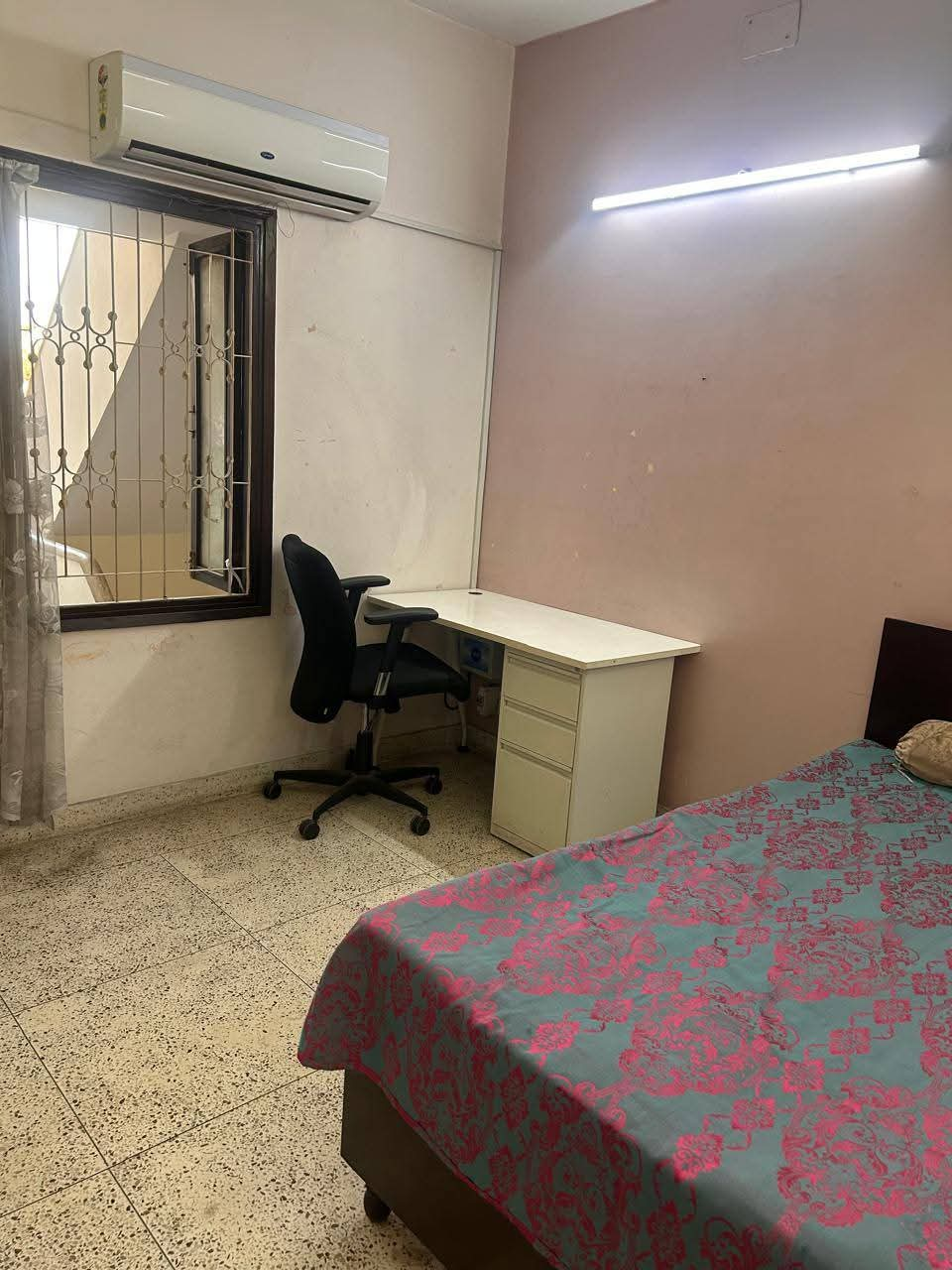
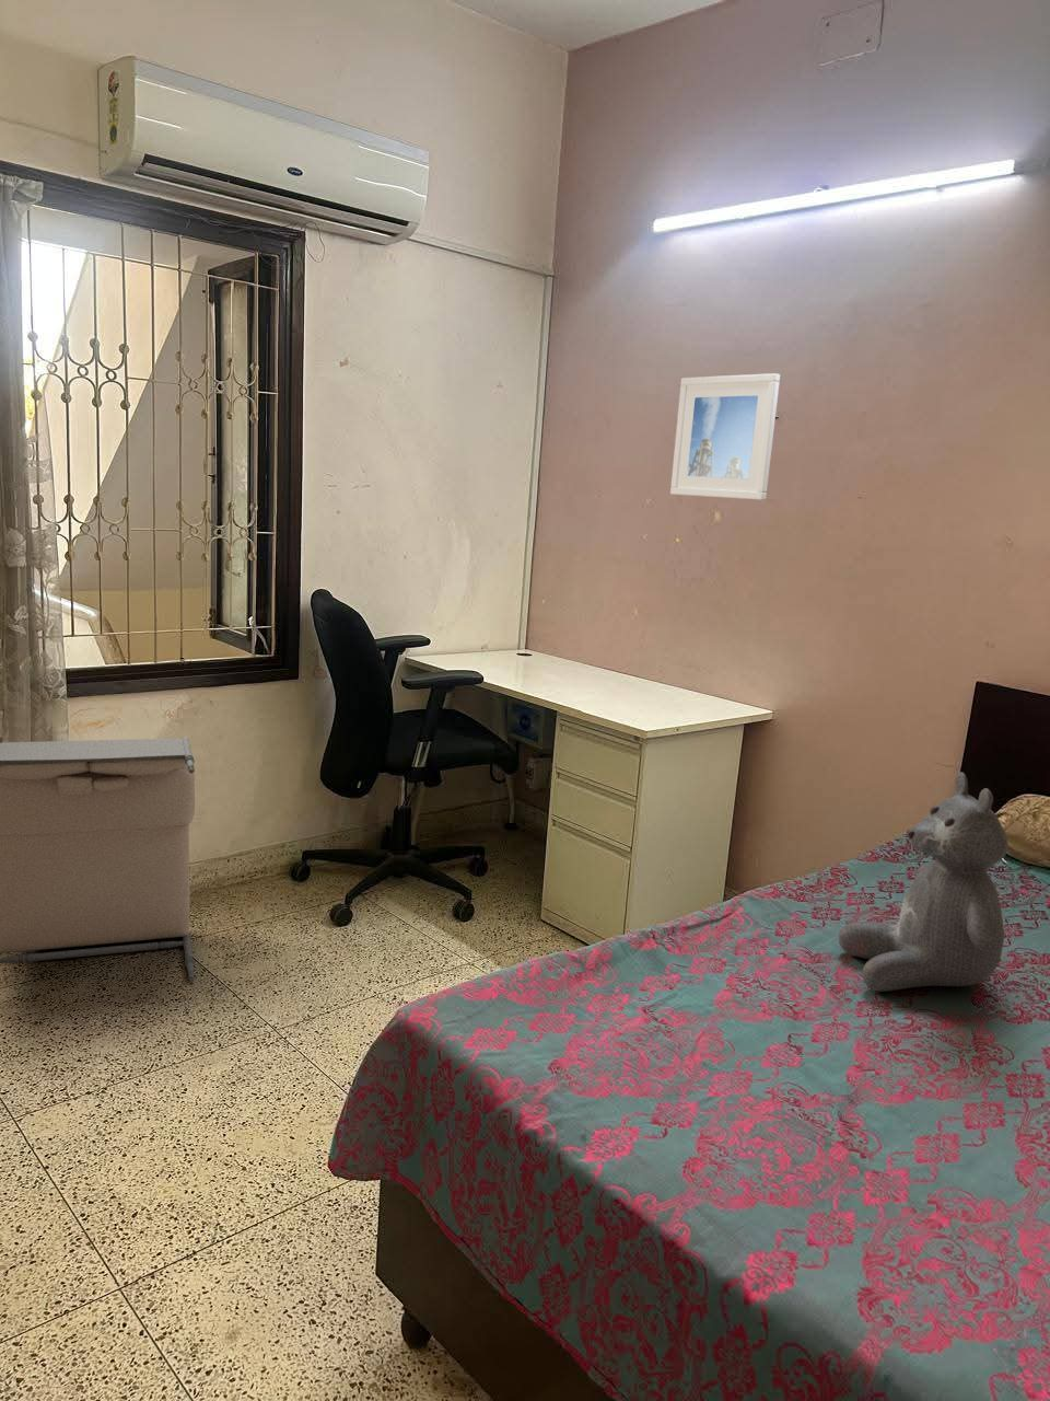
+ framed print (721, 437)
+ laundry hamper (92, 862)
+ teddy bear (930, 878)
